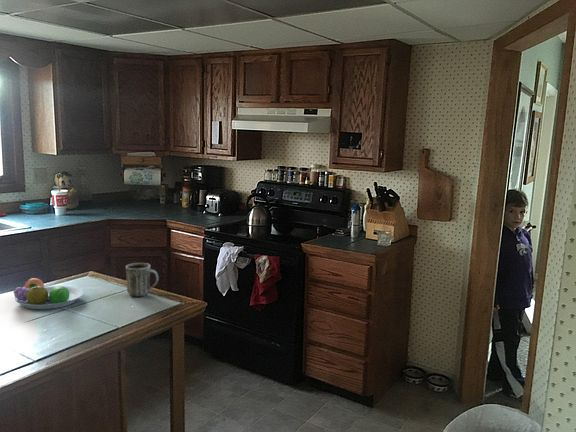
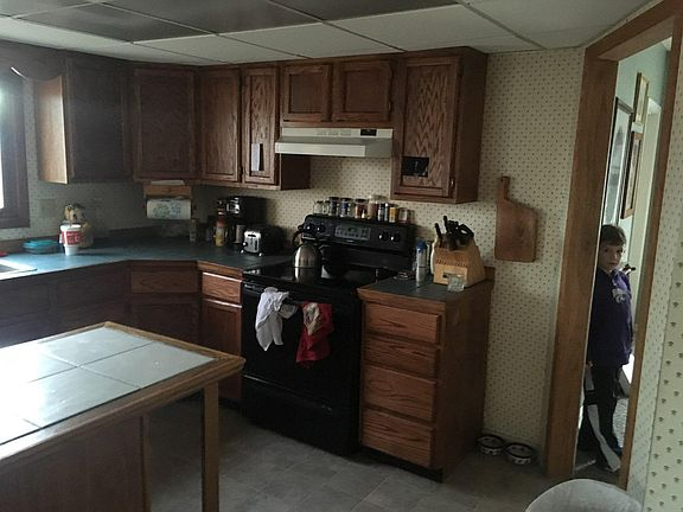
- fruit bowl (49, 290)
- mug (142, 279)
